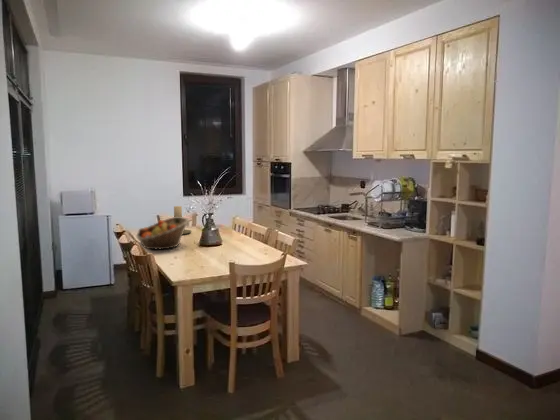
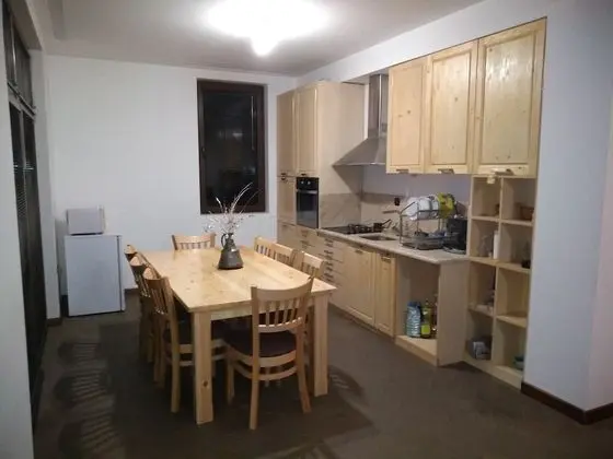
- fruit basket (163, 232)
- candle holder (178, 216)
